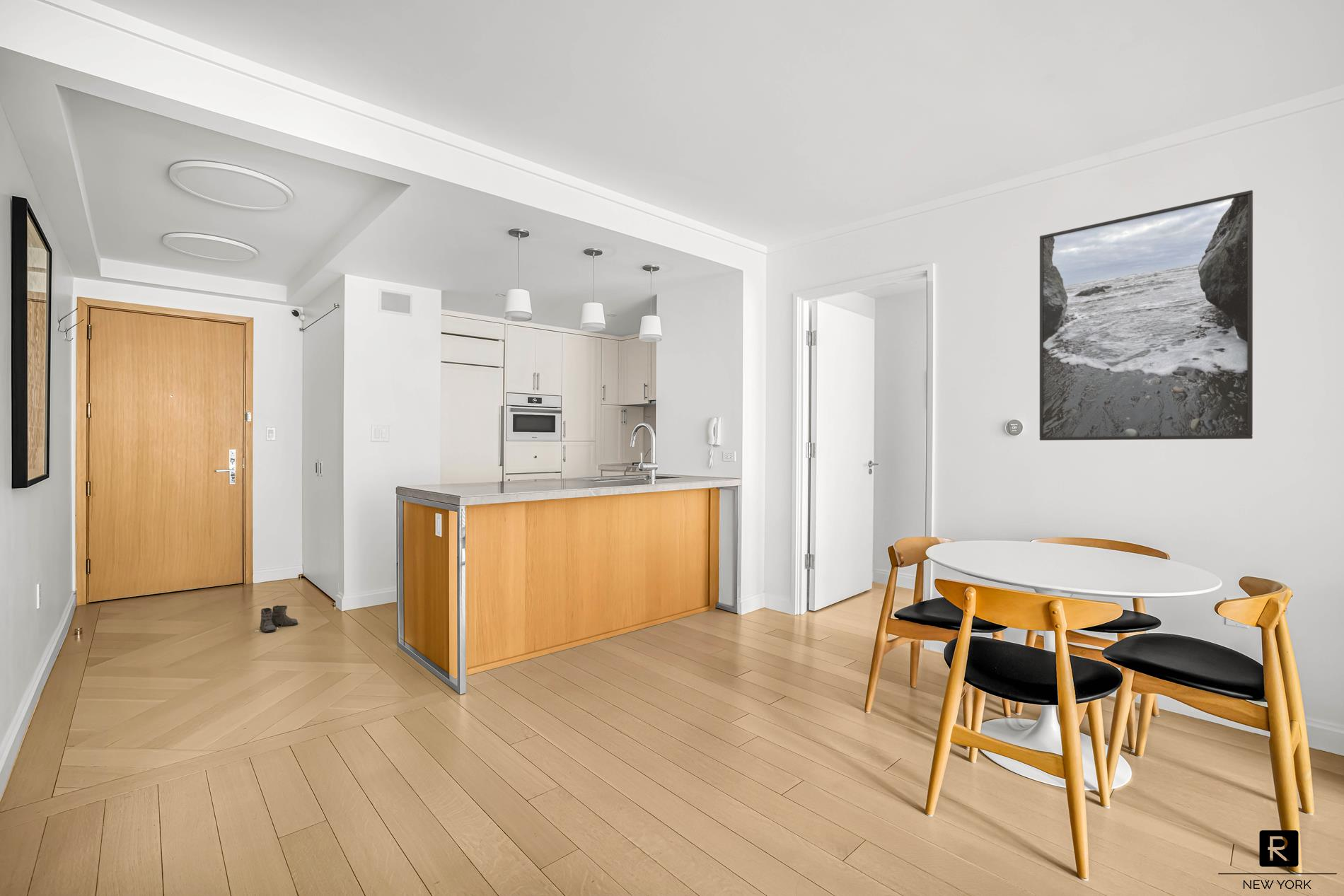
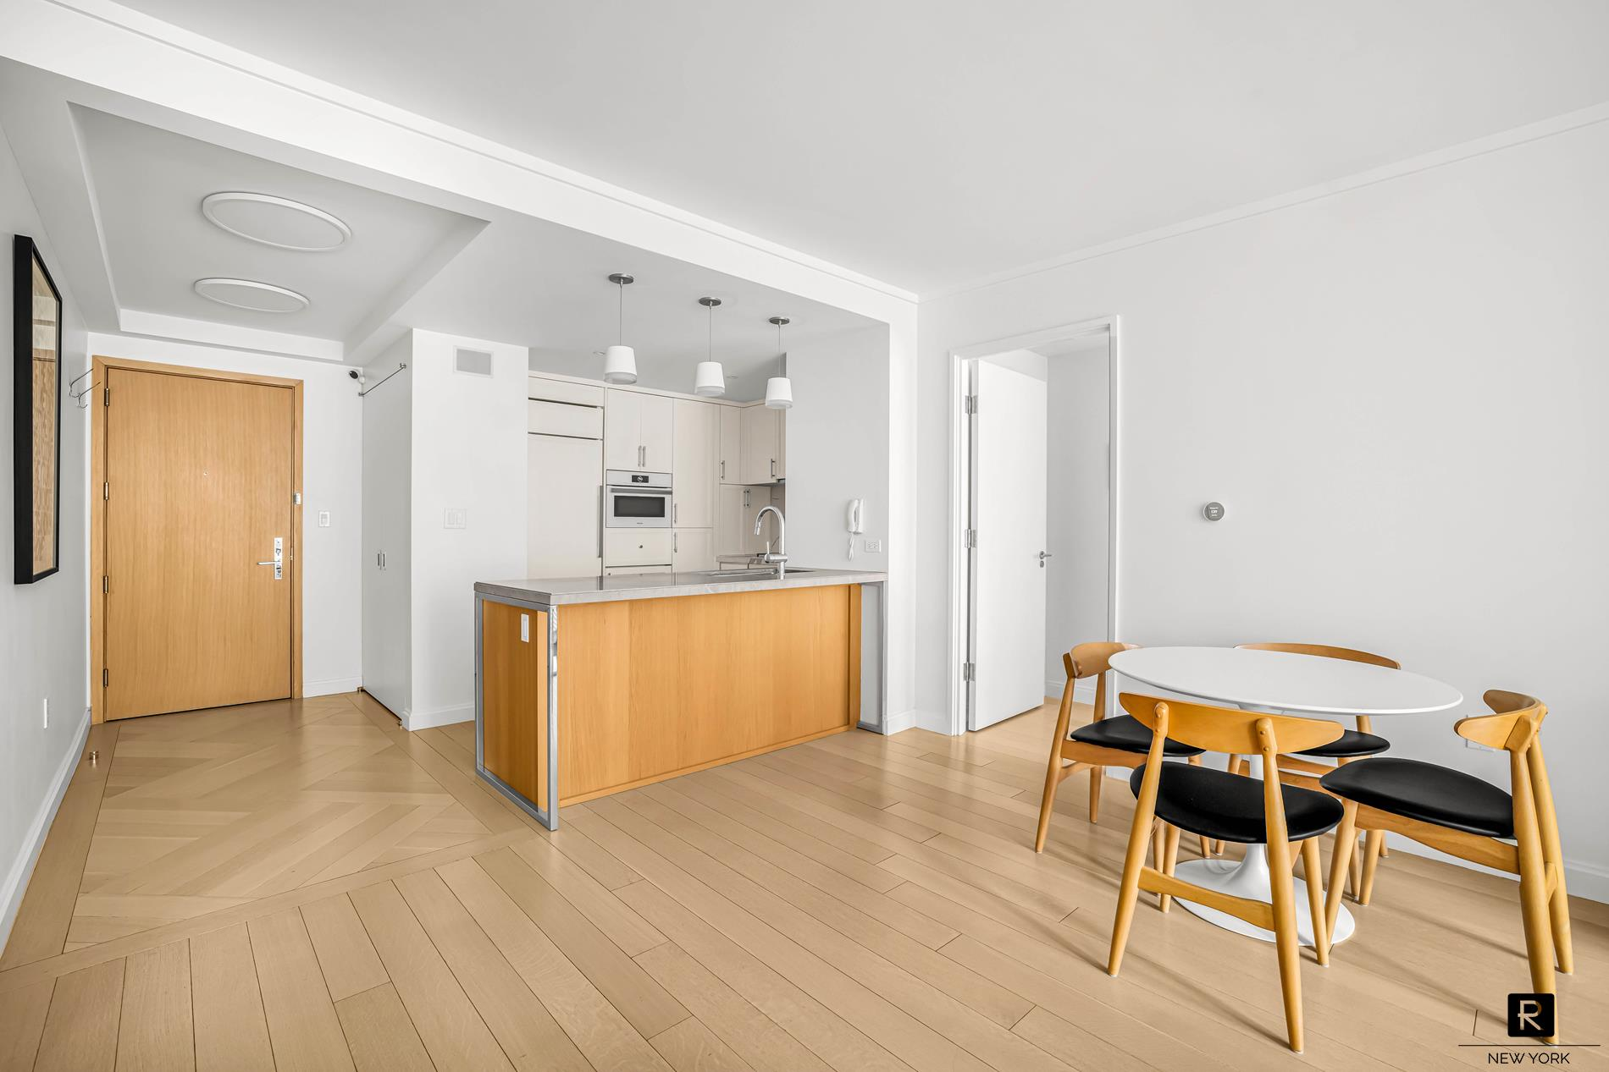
- boots (275, 617)
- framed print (1135, 327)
